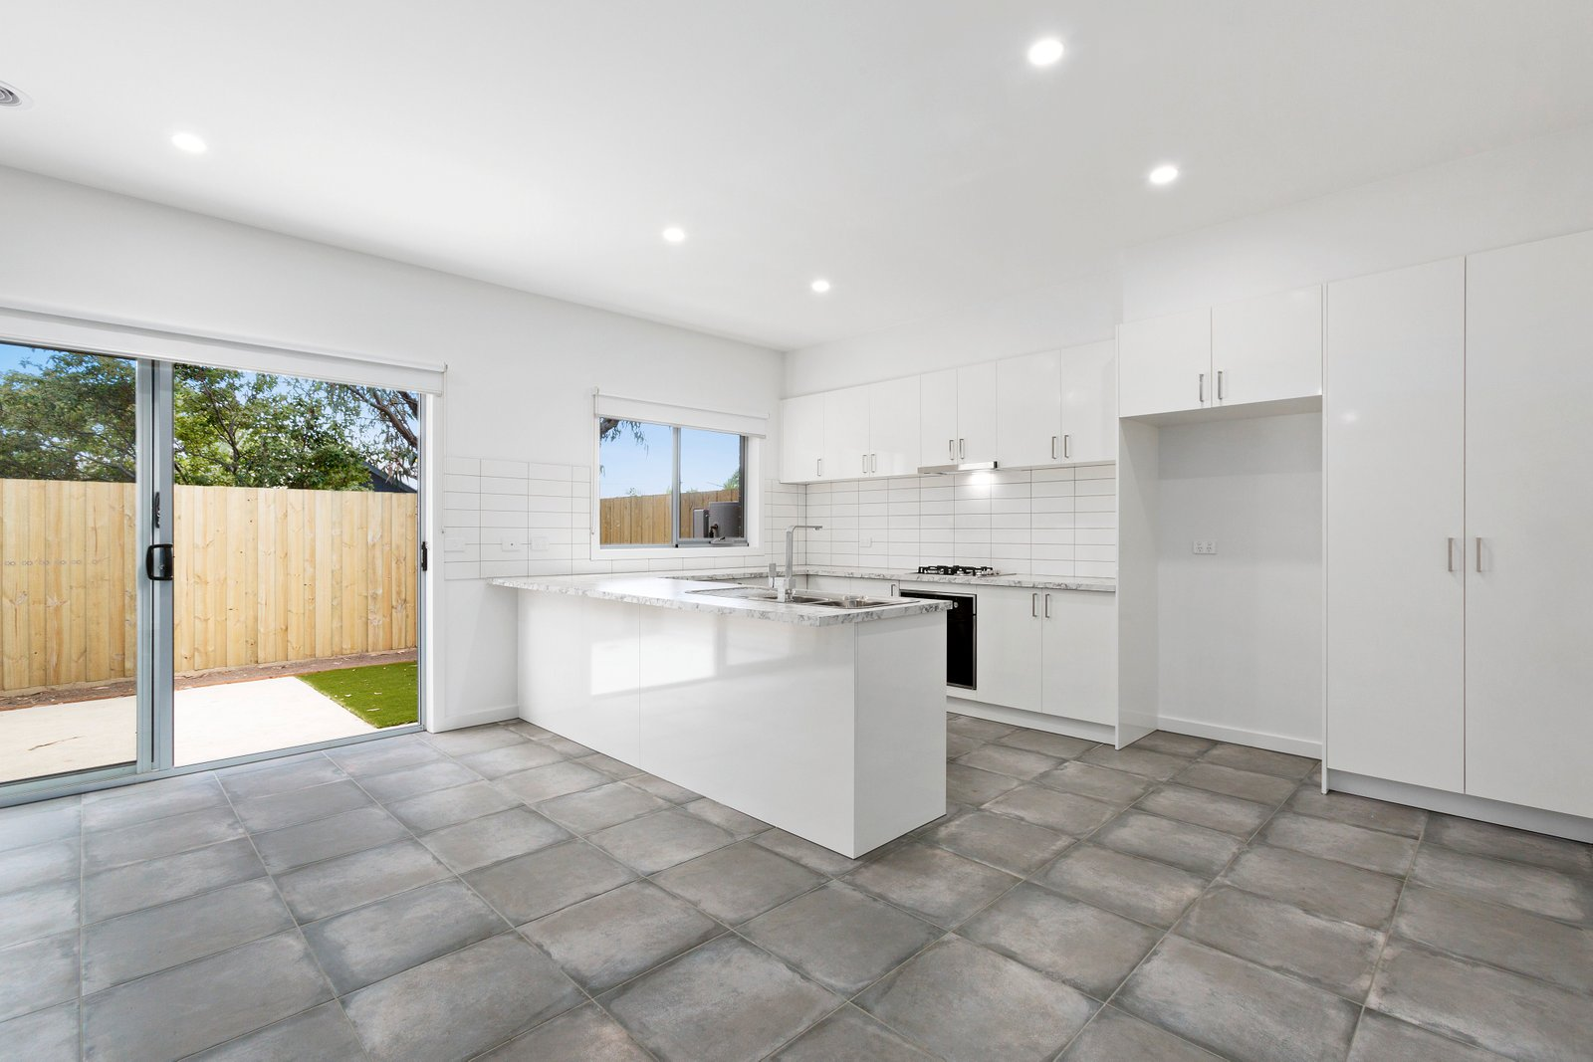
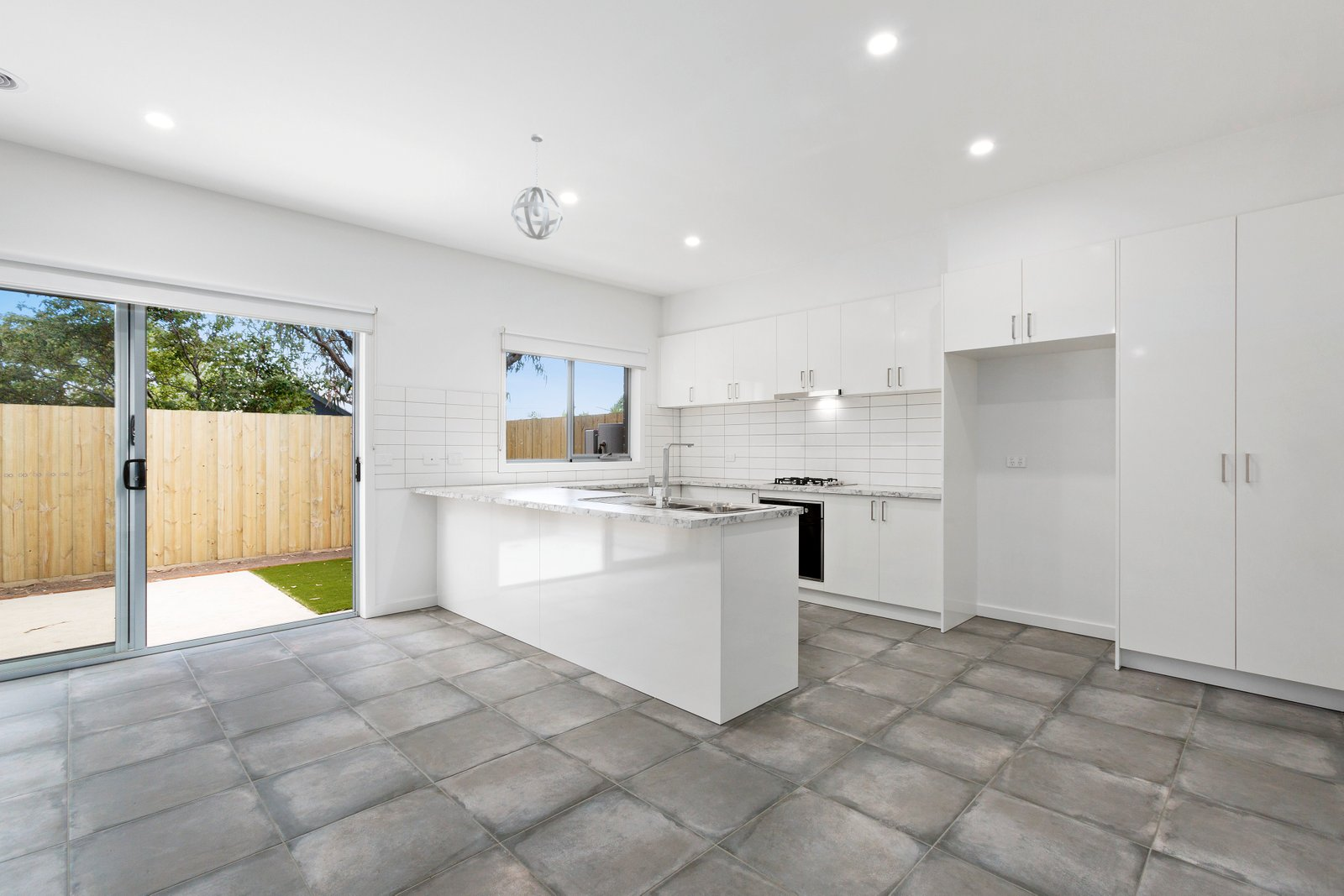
+ pendant light (537, 188)
